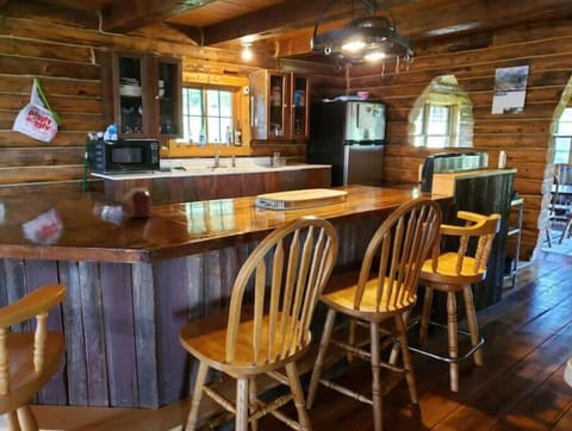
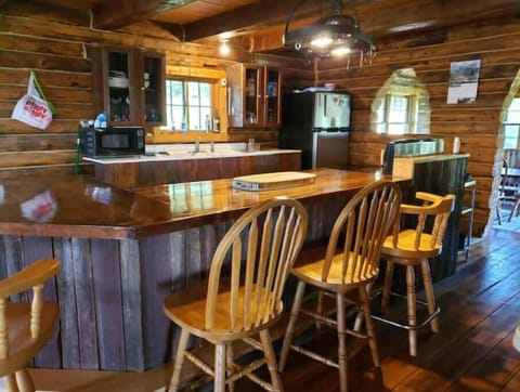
- jar (137, 202)
